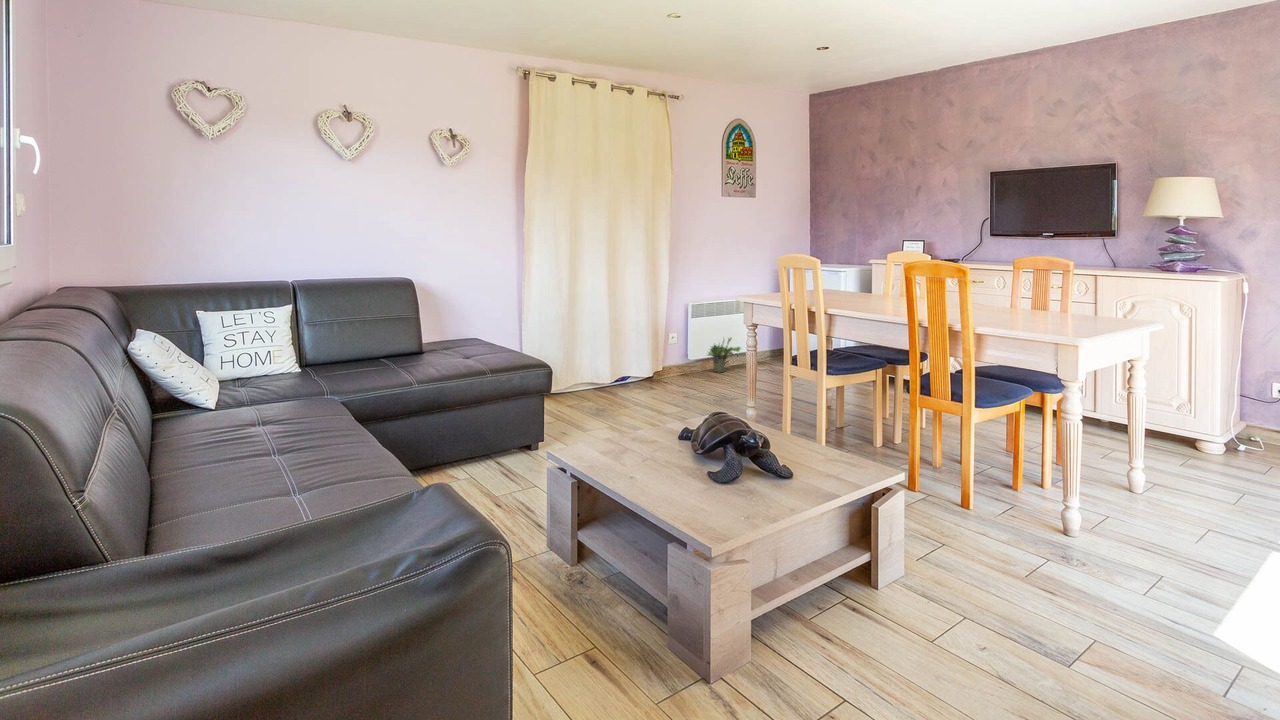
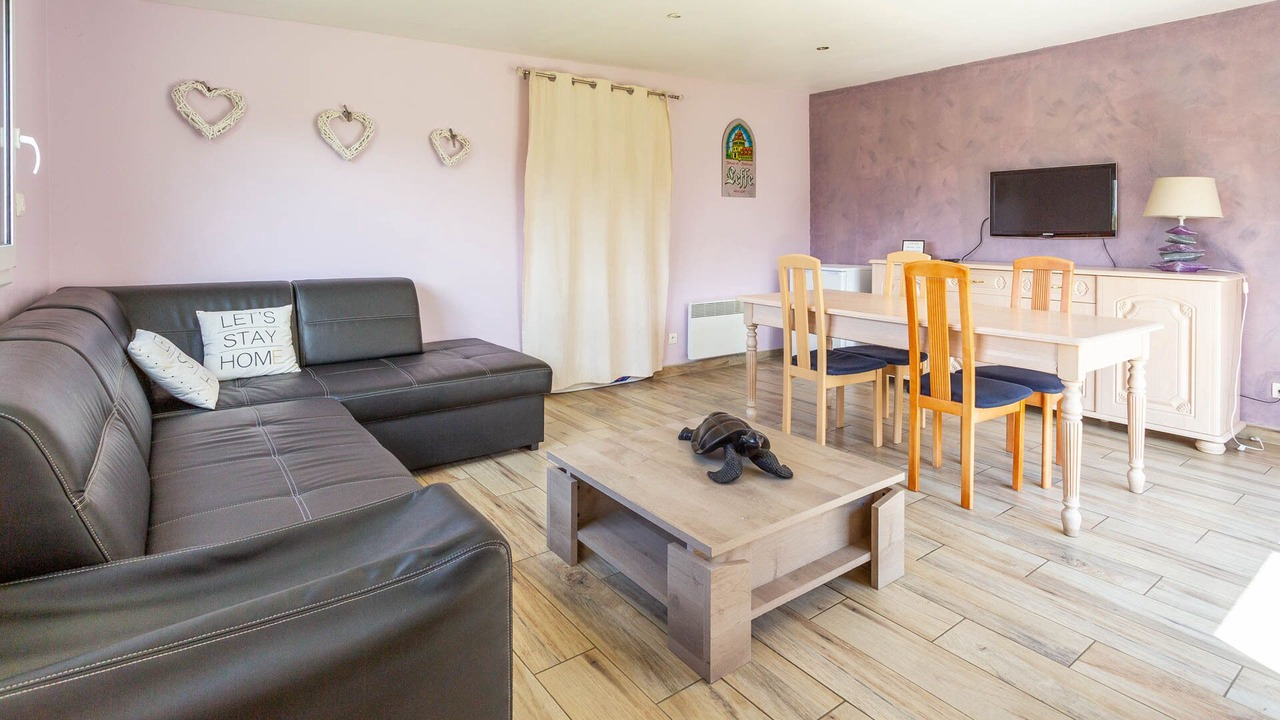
- potted plant (725, 353)
